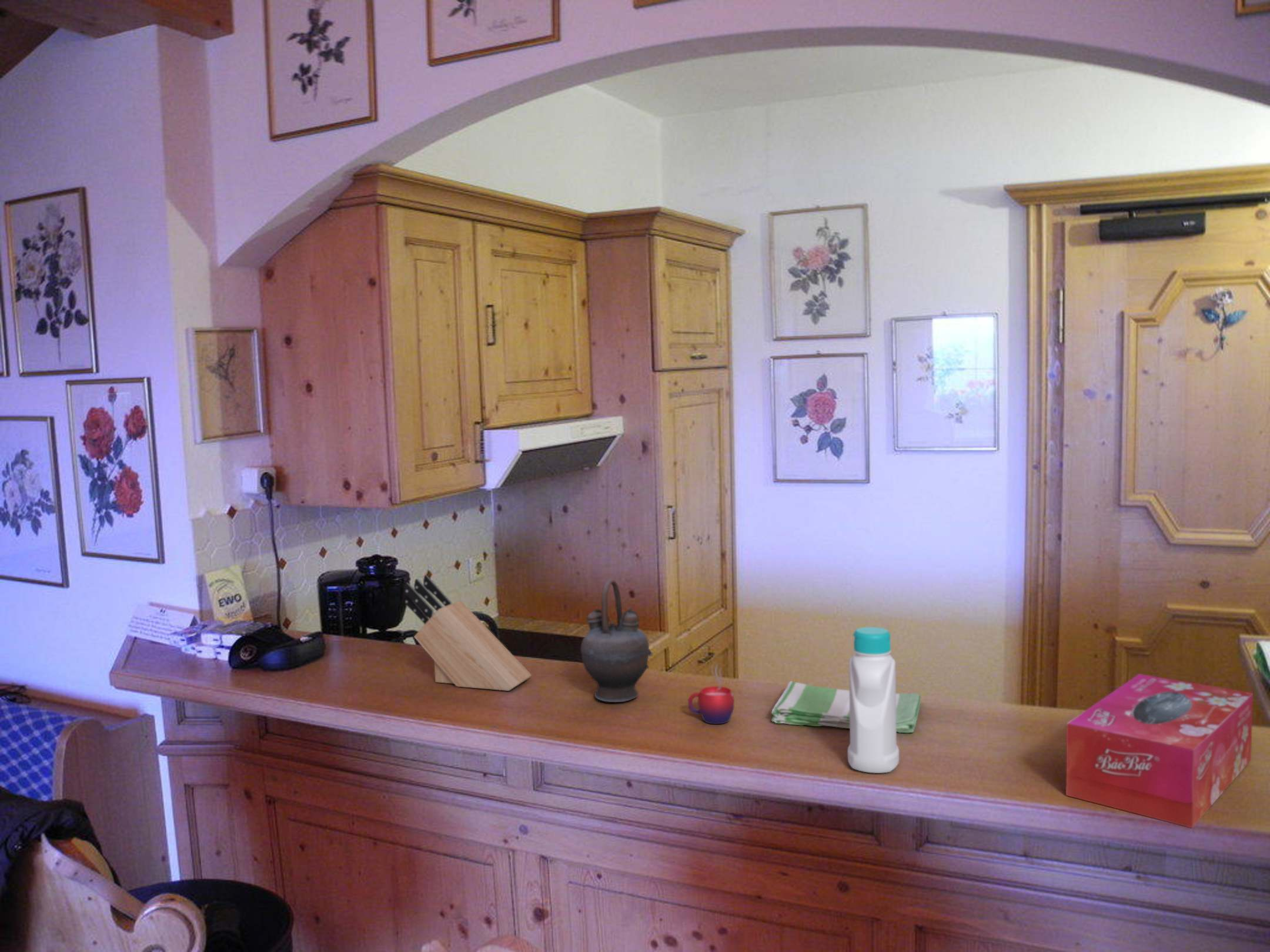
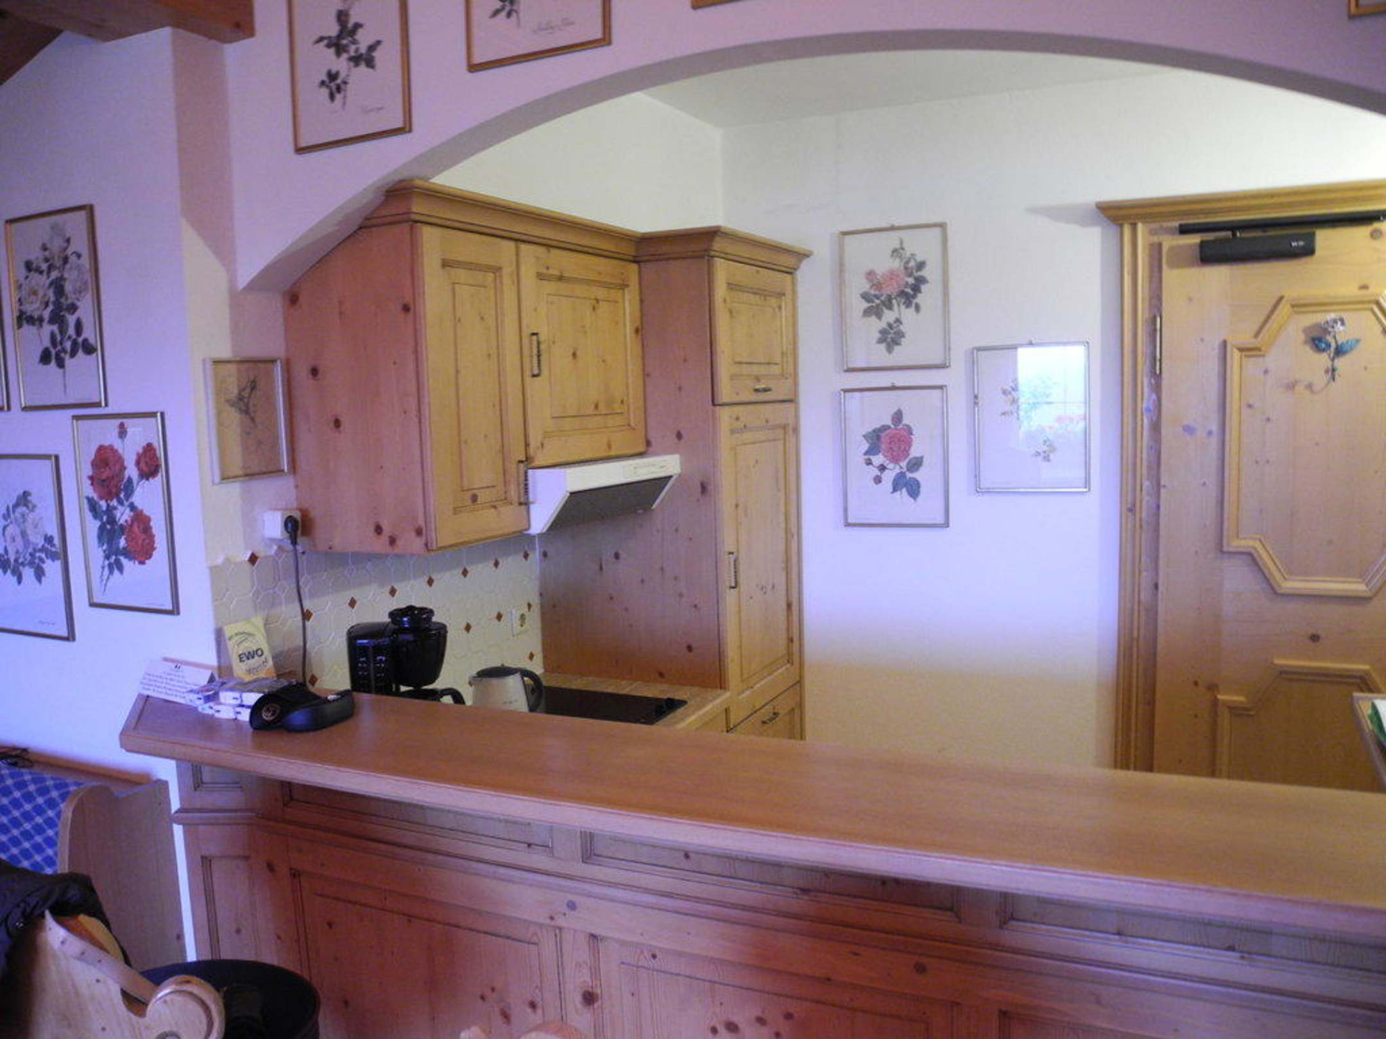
- mug (710, 690)
- tissue box (1162, 742)
- bottle (873, 697)
- dish towel (847, 705)
- knife block (463, 630)
- teapot (618, 636)
